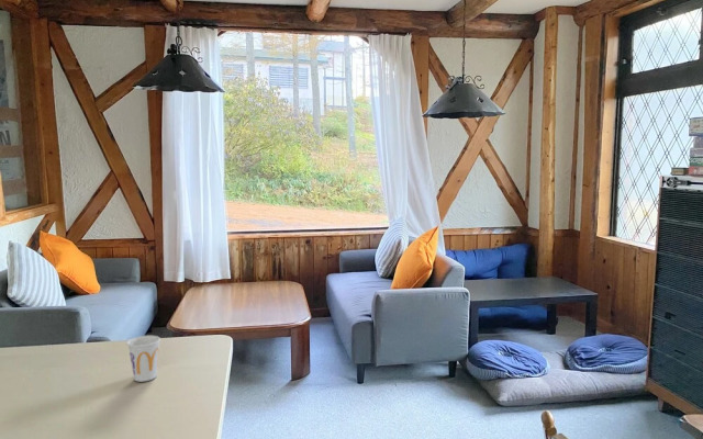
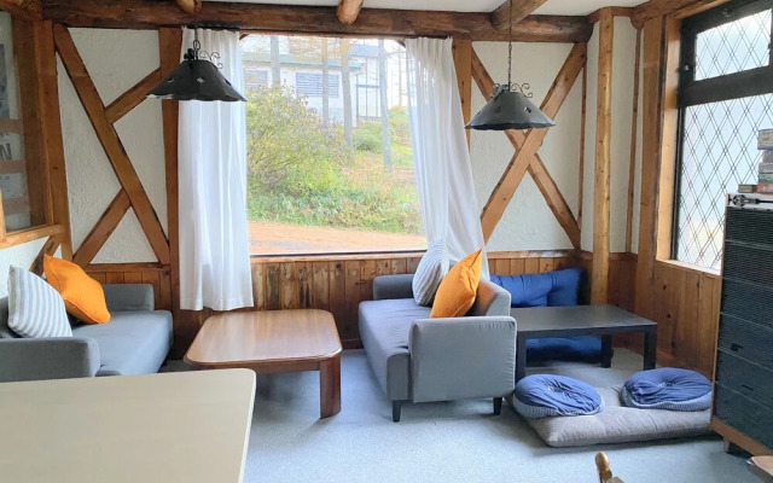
- cup (144, 358)
